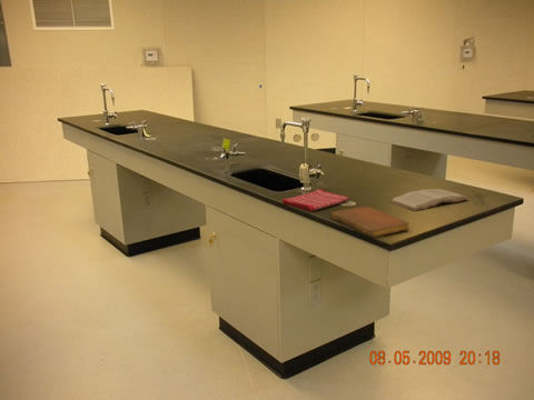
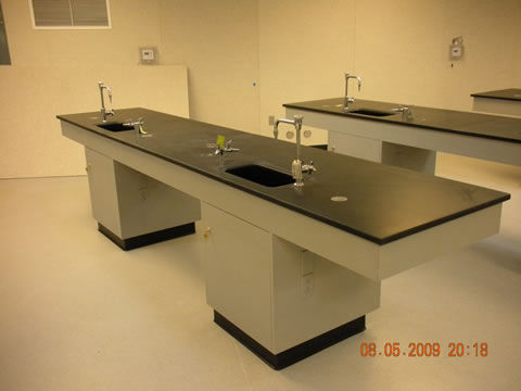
- book (428, 197)
- dish towel (315, 199)
- notebook (368, 220)
